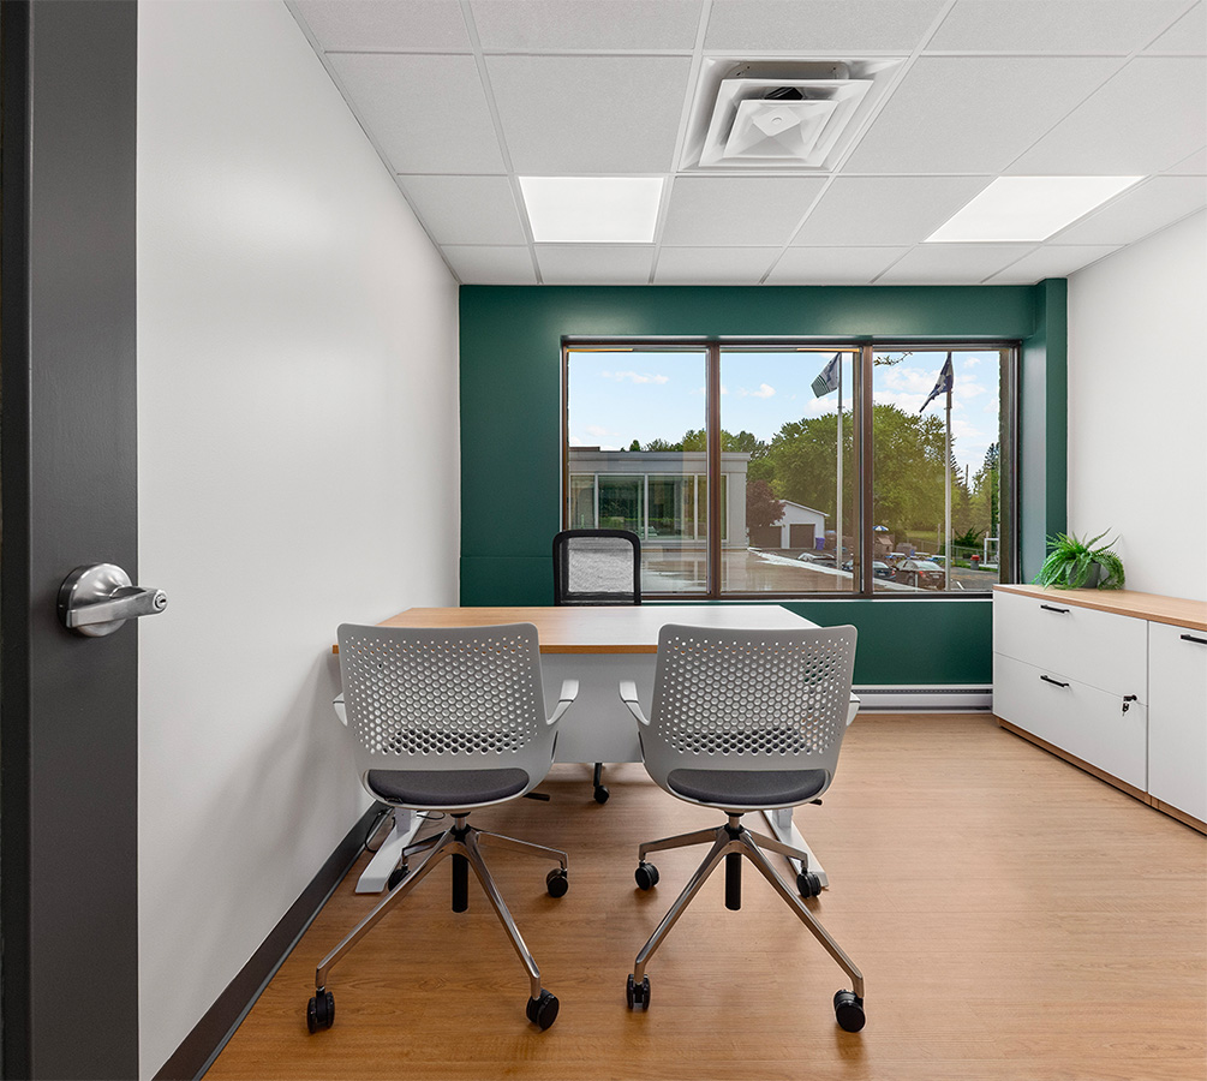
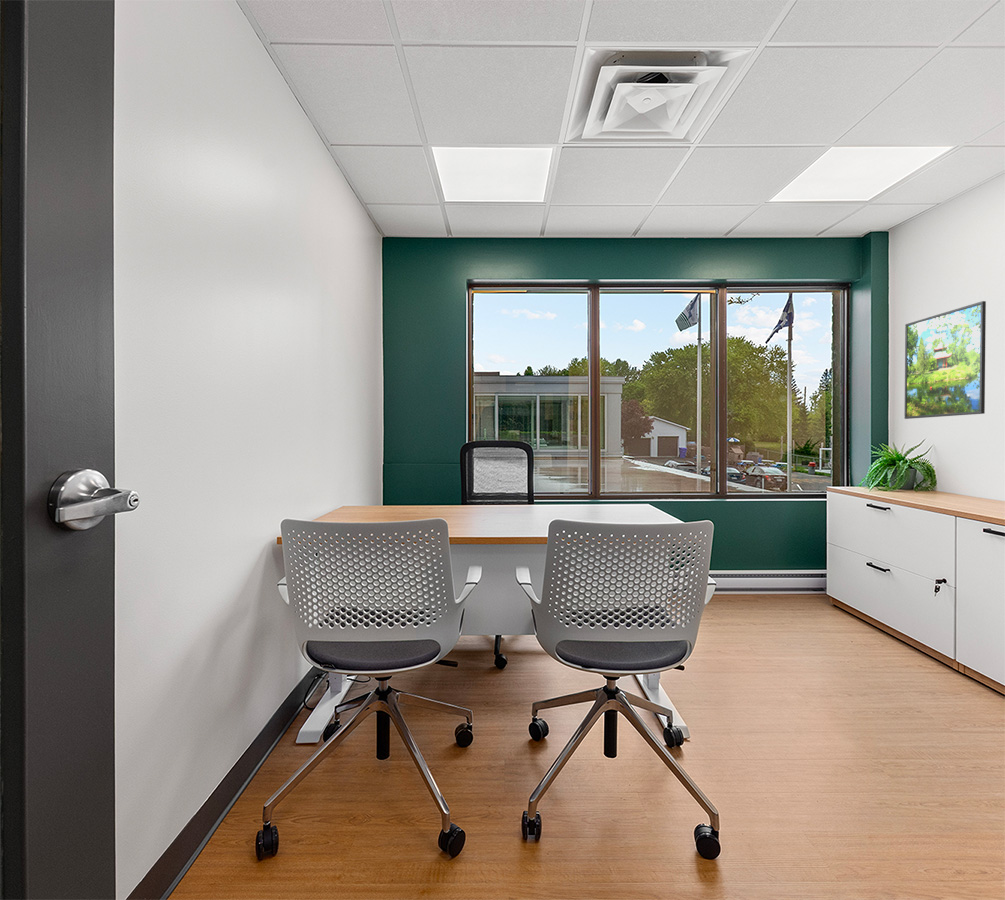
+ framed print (941, 365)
